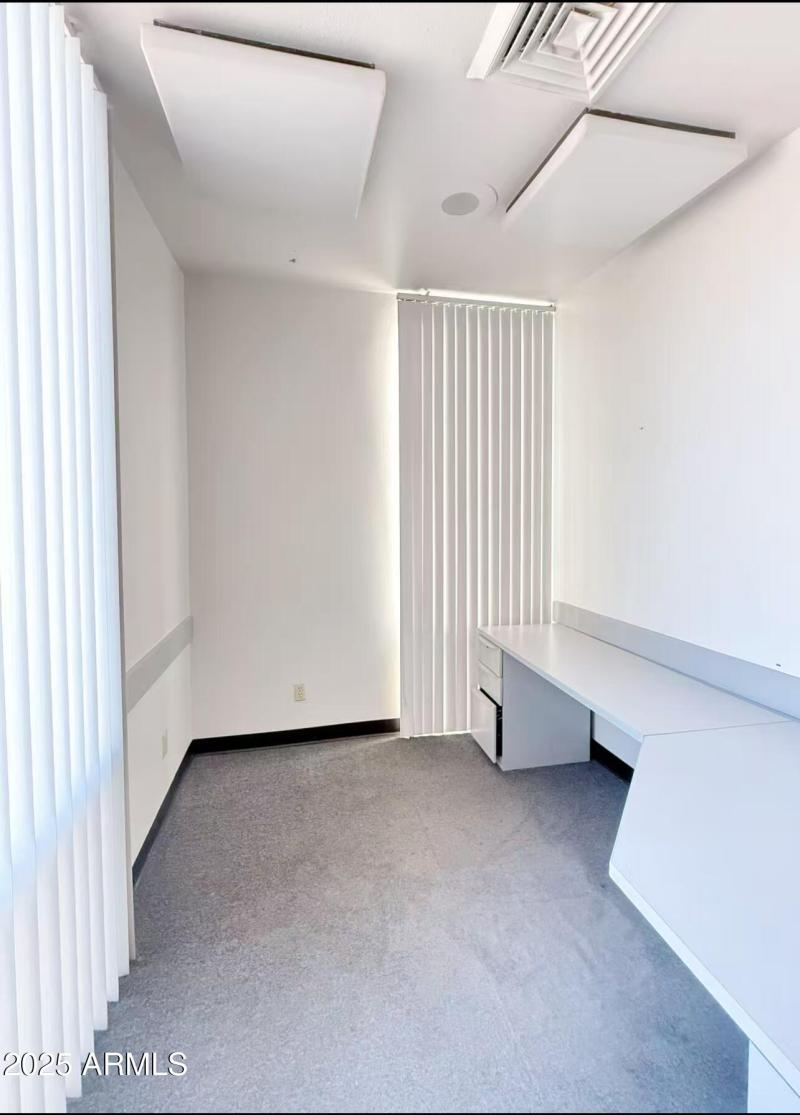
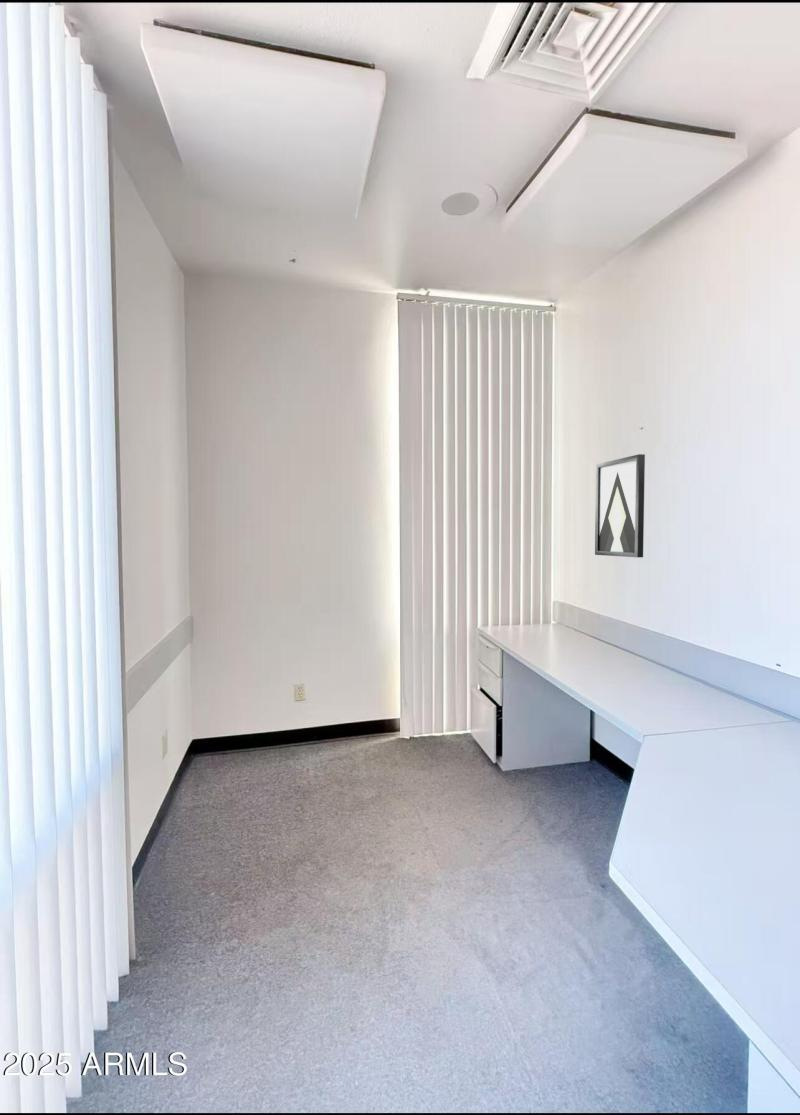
+ wall art (618, 508)
